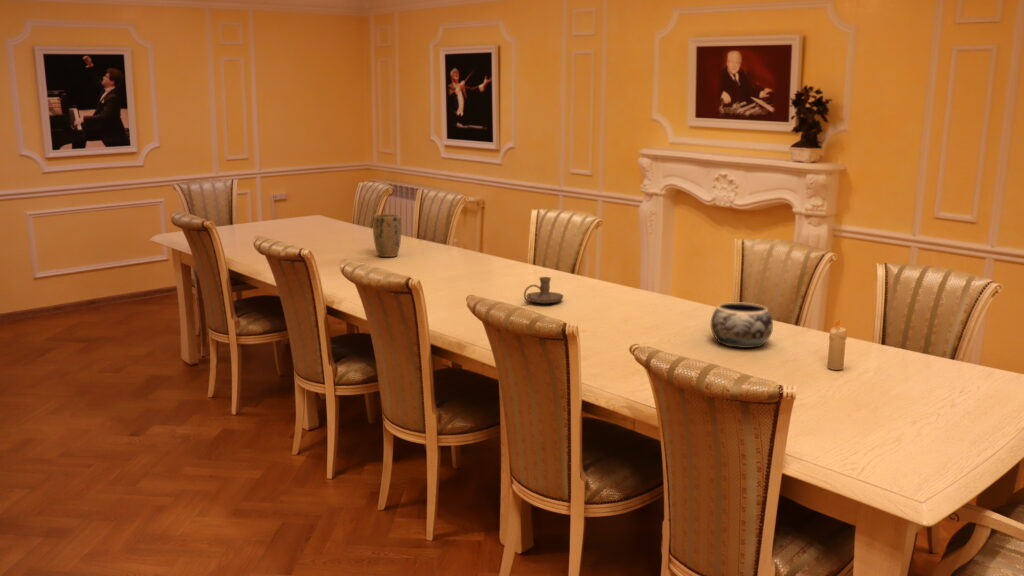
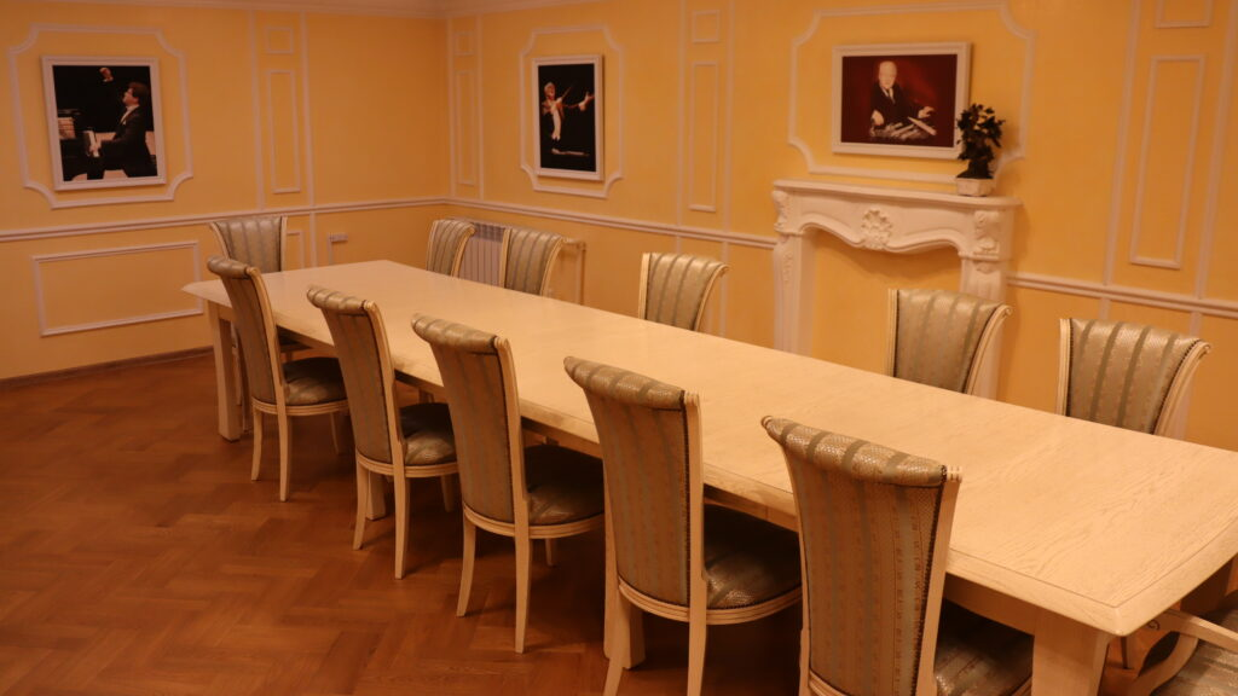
- plant pot (387, 235)
- decorative bowl (741, 324)
- candle holder (541, 290)
- candle (837, 344)
